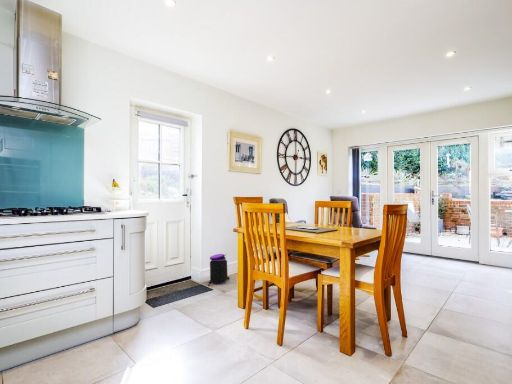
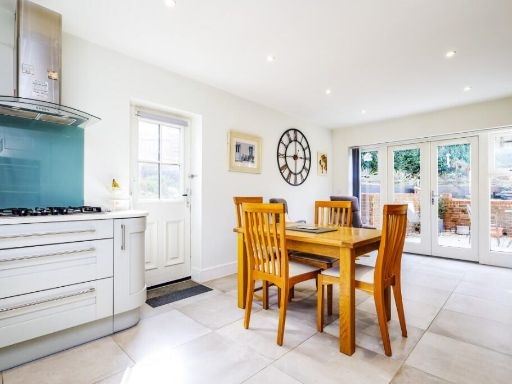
- trash can (217, 268)
